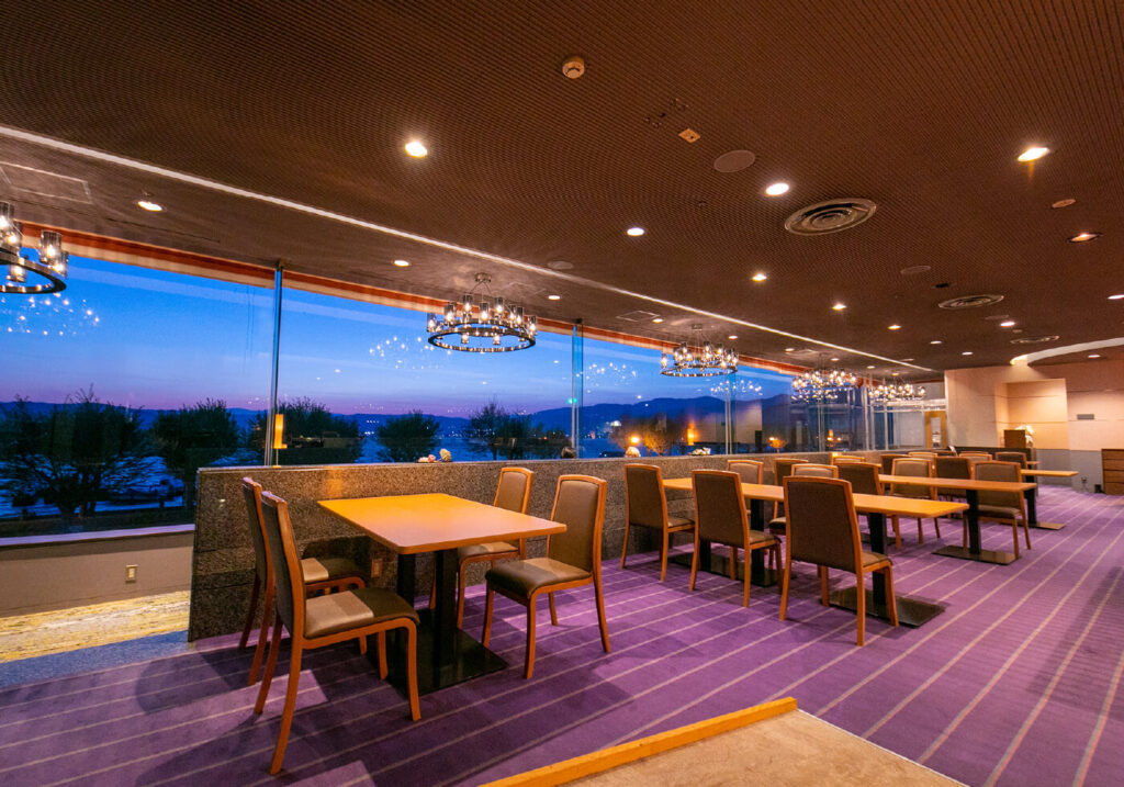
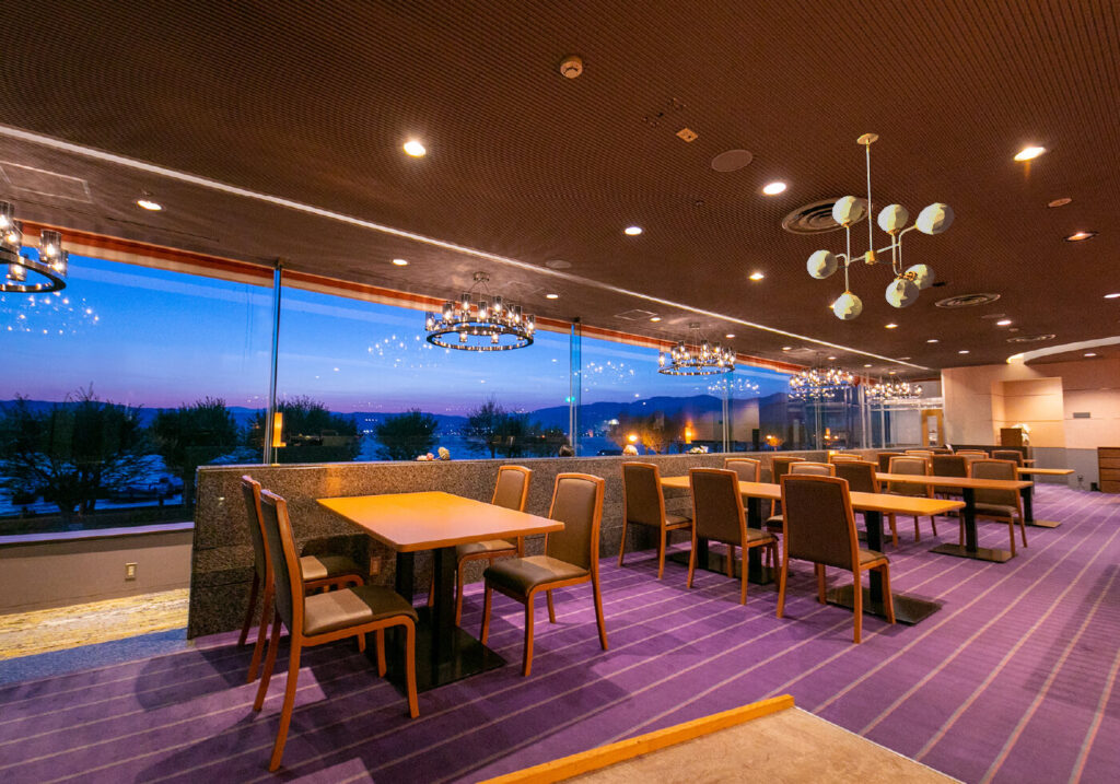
+ chandelier (871, 224)
